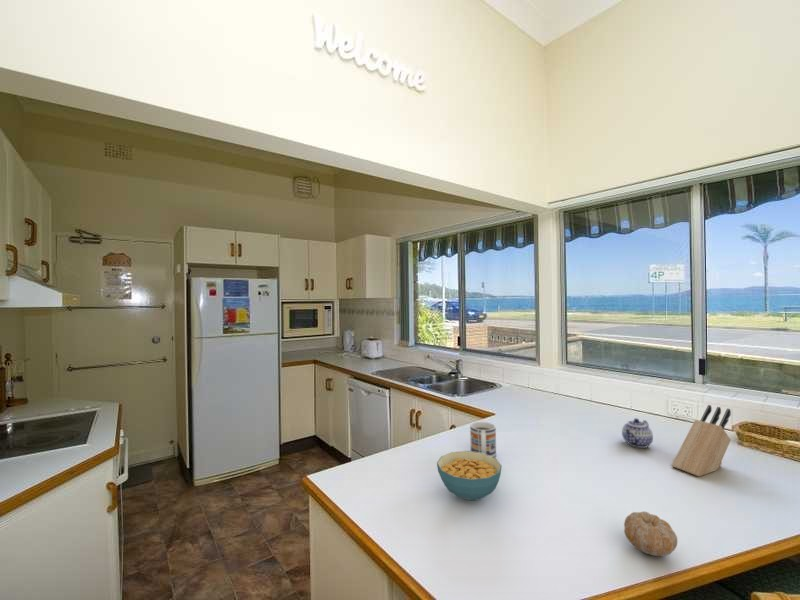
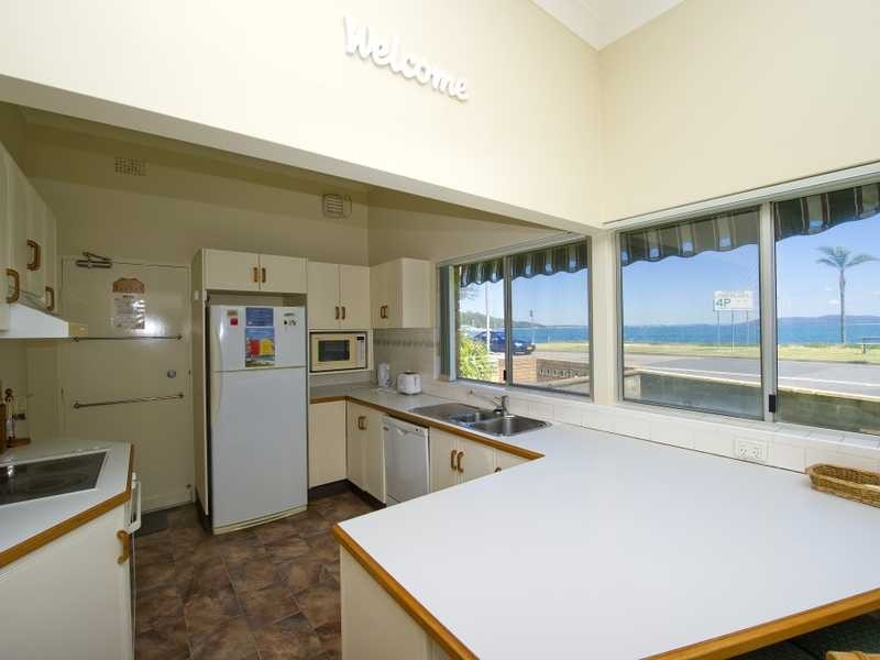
- mug (482, 440)
- knife block (703, 437)
- teapot (637, 431)
- fruit (649, 534)
- cereal bowl (469, 479)
